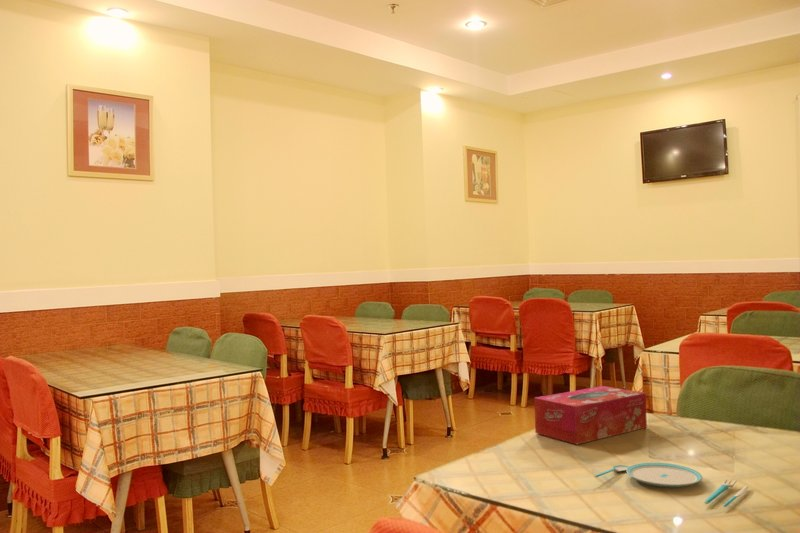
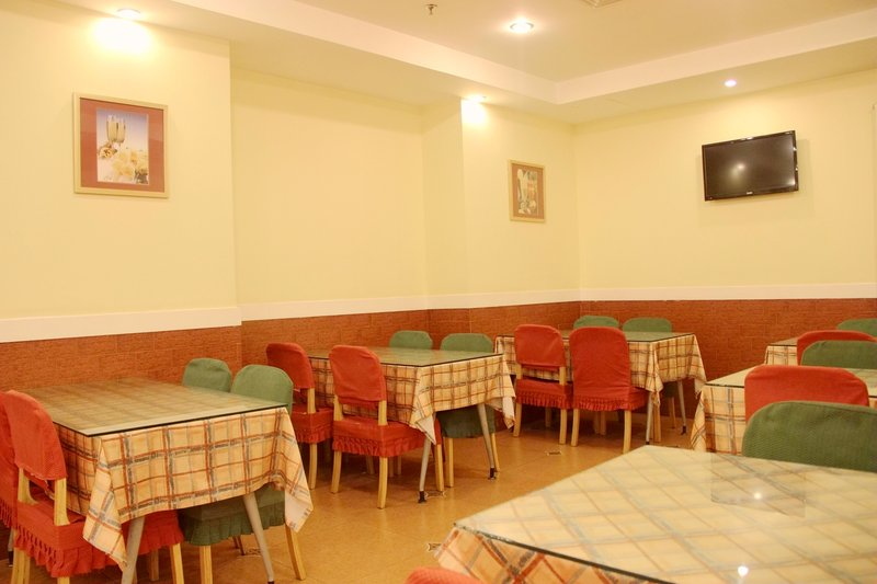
- plate (669, 479)
- tissue box (590, 412)
